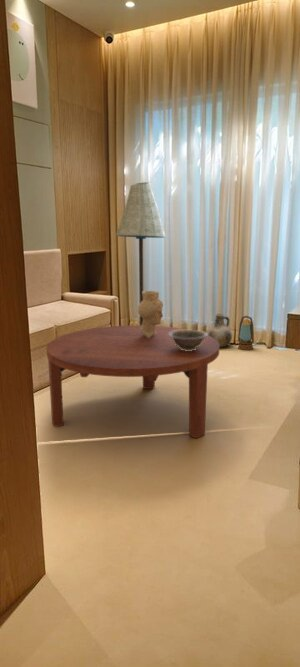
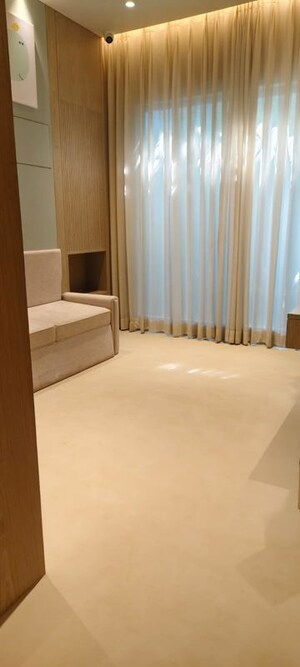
- ceramic jug (219, 329)
- floor lamp (141, 263)
- coffee table (134, 376)
- decorative bowl (187, 341)
- decorative vase (150, 313)
- lantern (246, 332)
